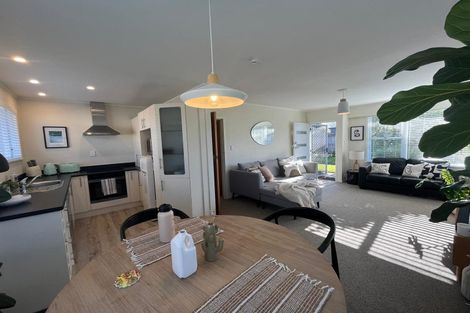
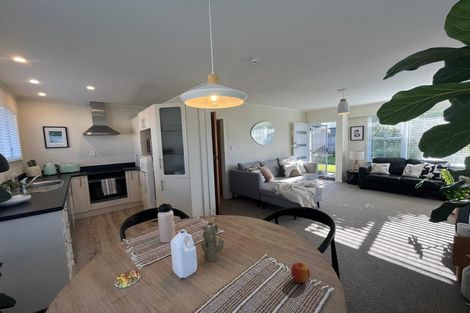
+ apple (300, 272)
